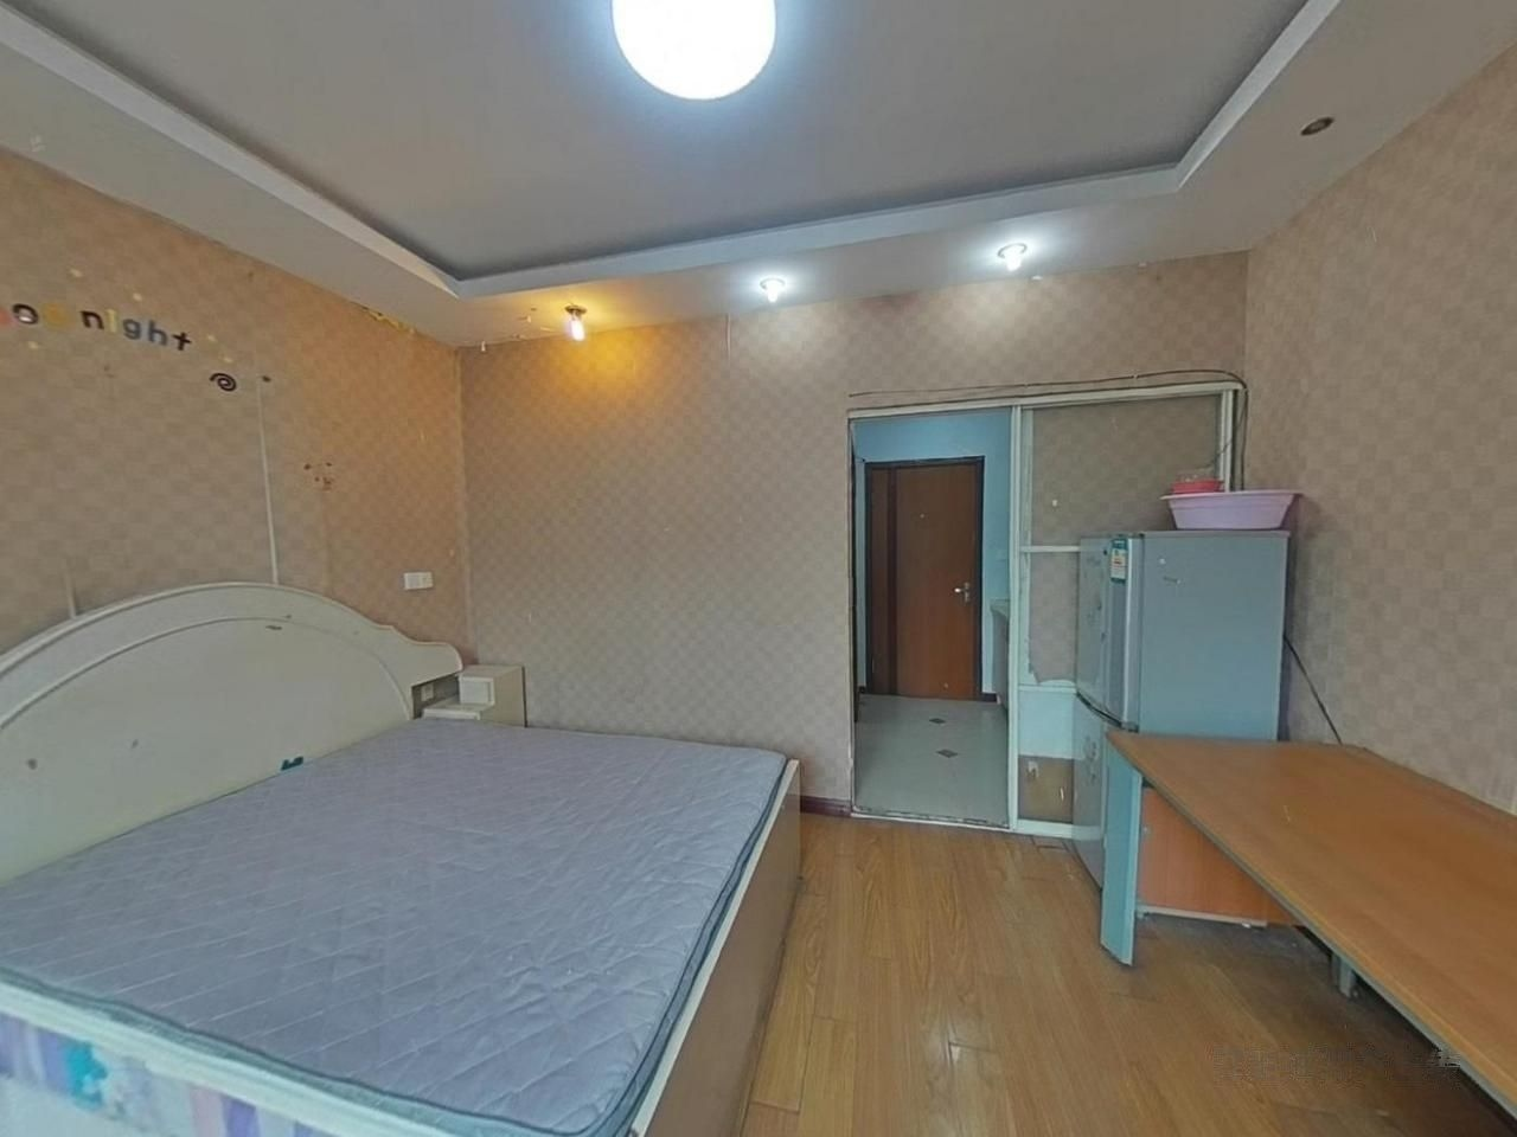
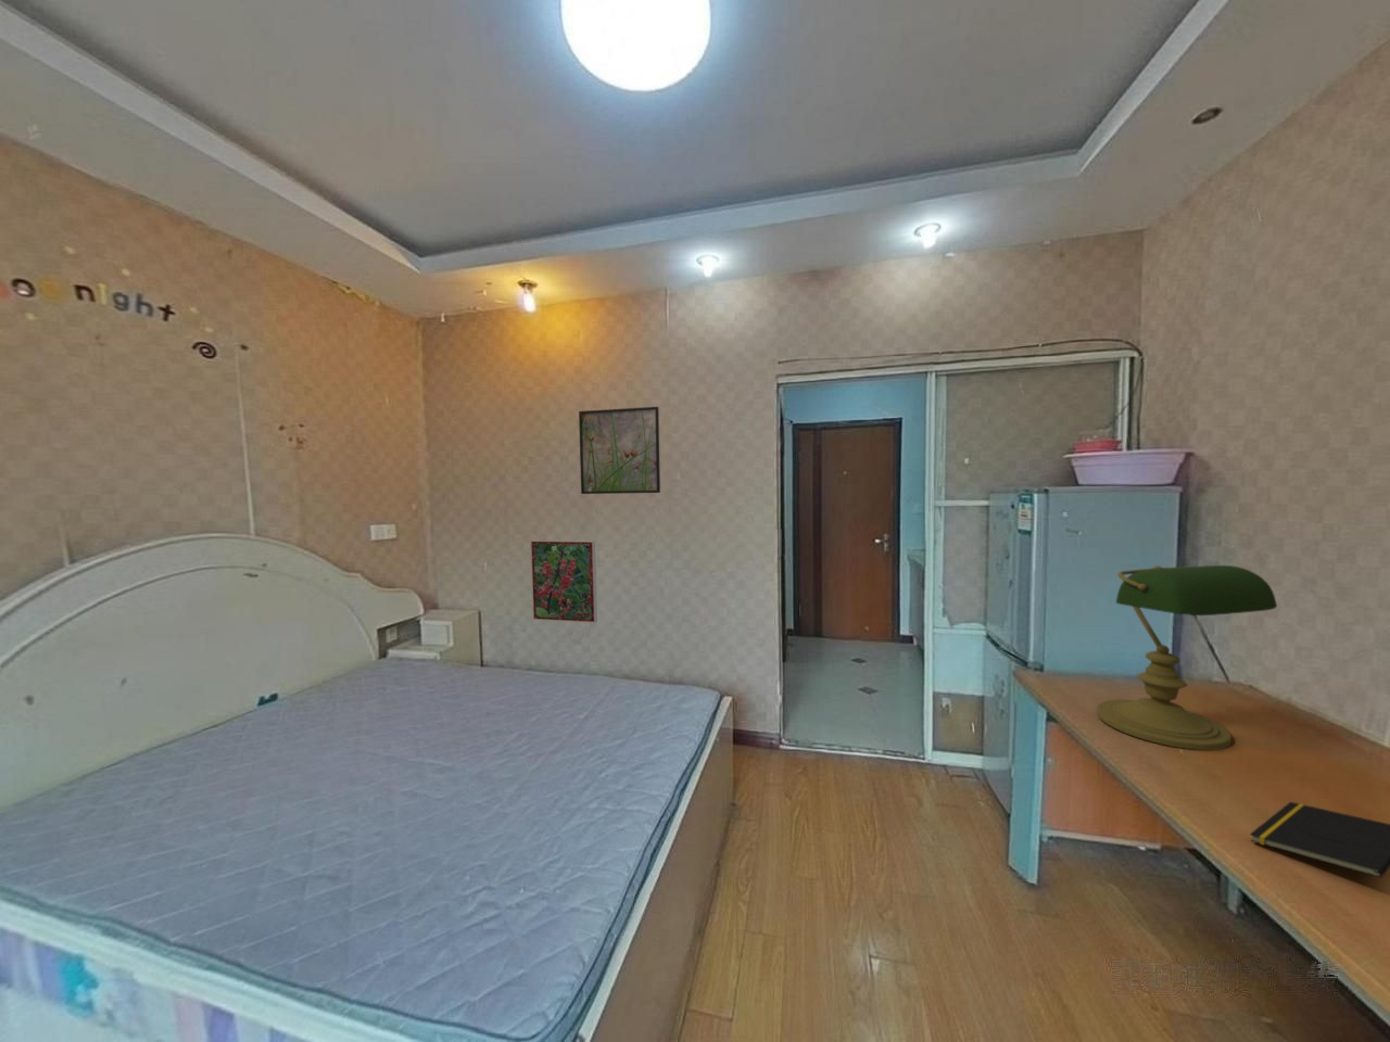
+ notepad (1330, 835)
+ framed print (619, 451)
+ desk lamp (1169, 649)
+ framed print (564, 581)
